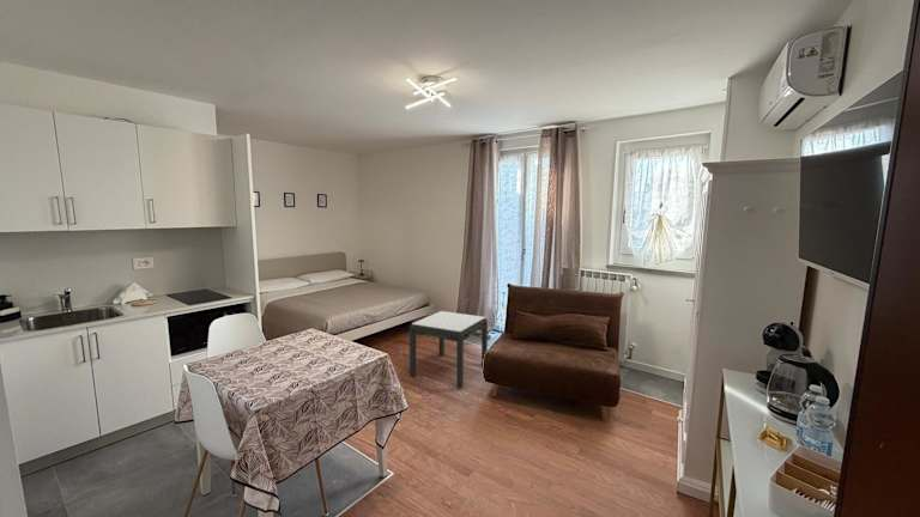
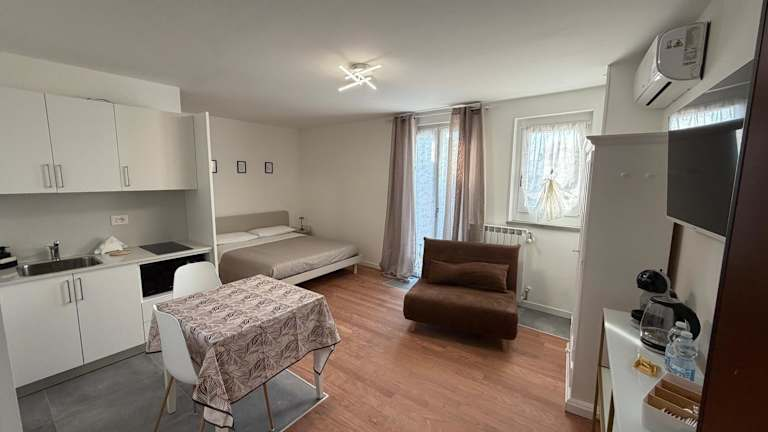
- side table (452, 340)
